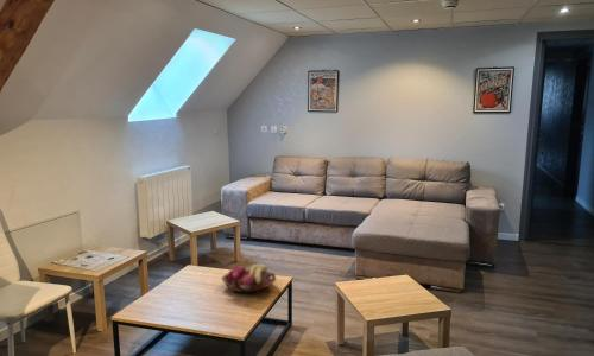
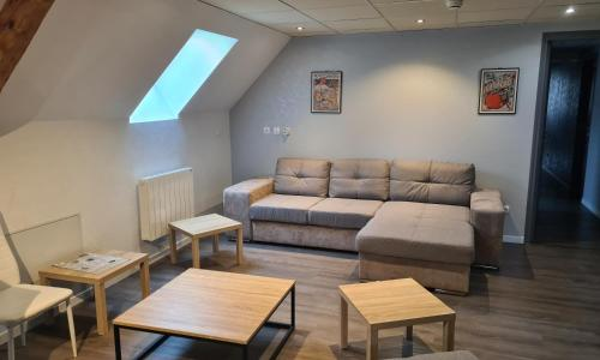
- fruit basket (249, 276)
